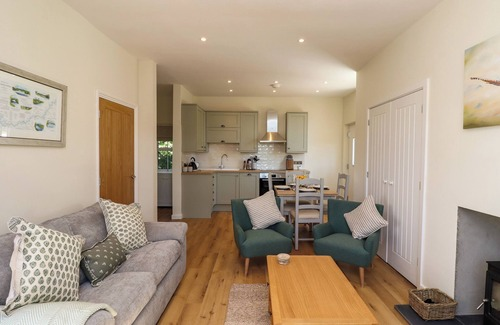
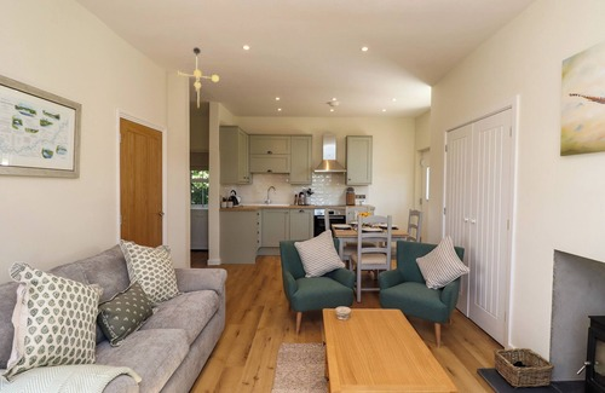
+ ceiling light fixture (197, 77)
